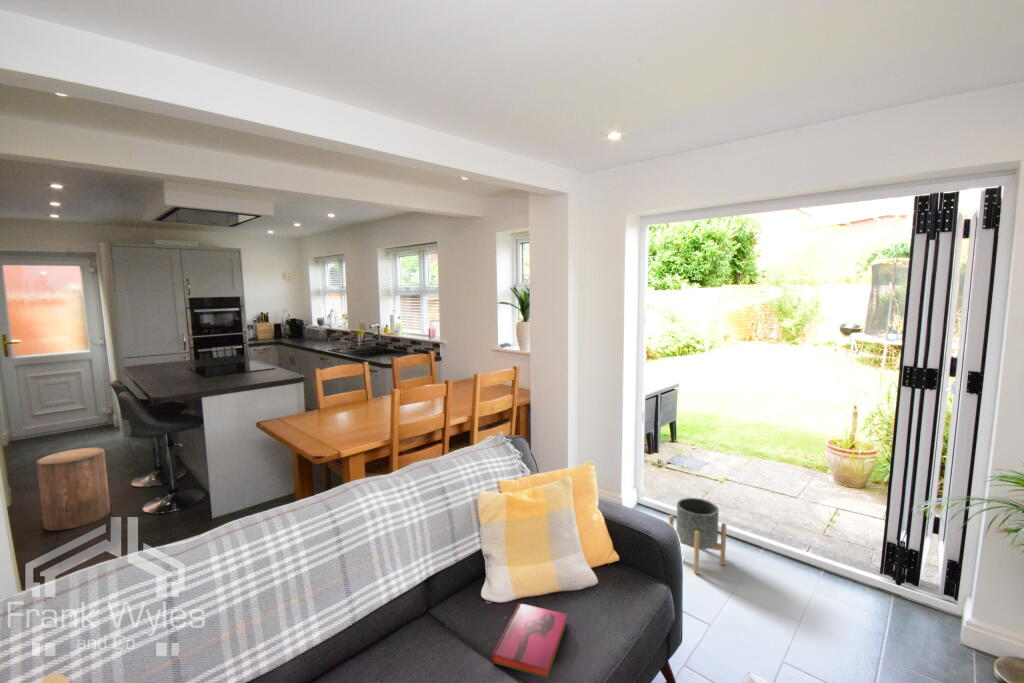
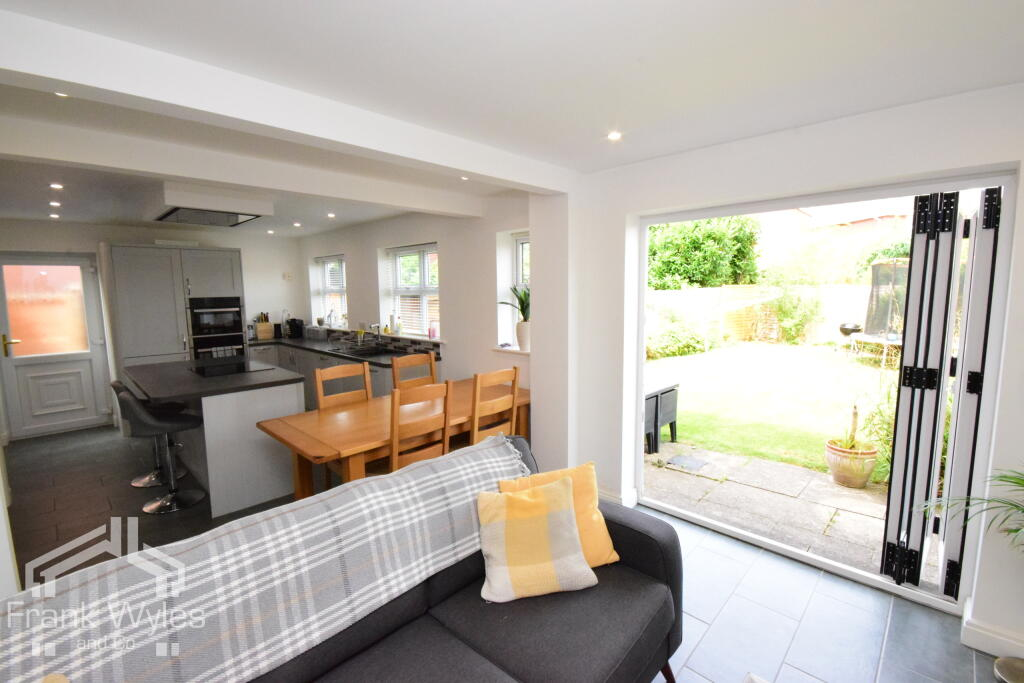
- planter (696, 532)
- hardback book (531, 637)
- stool (74, 487)
